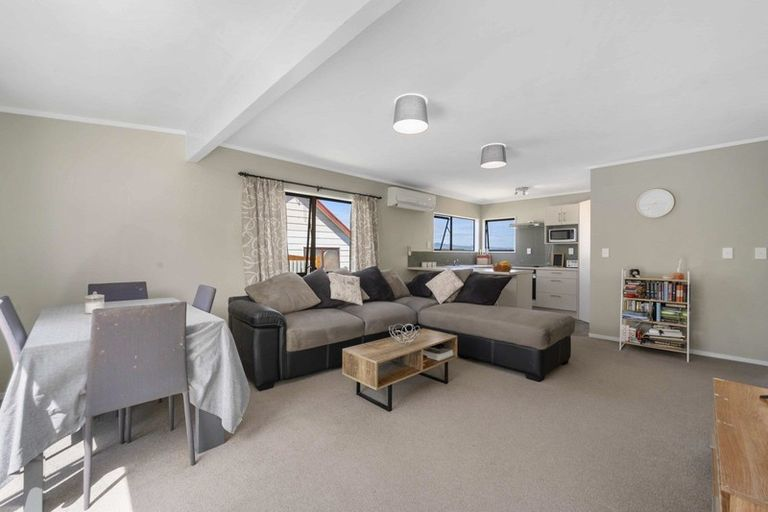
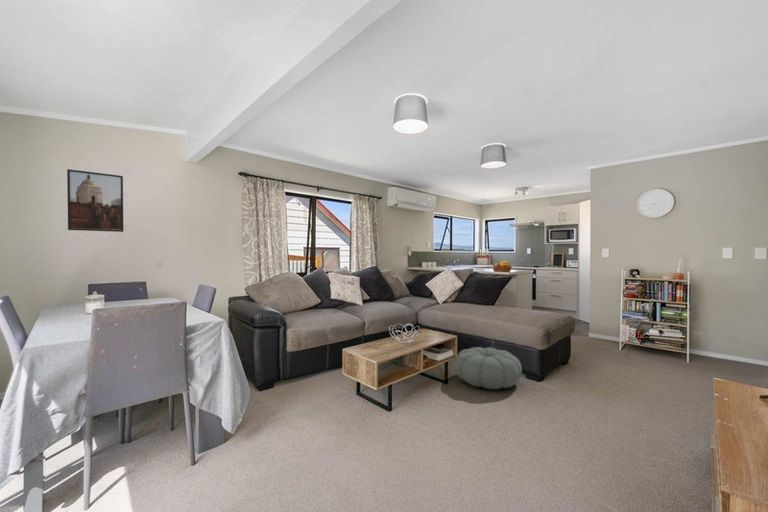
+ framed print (96, 201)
+ pouf (487, 366)
